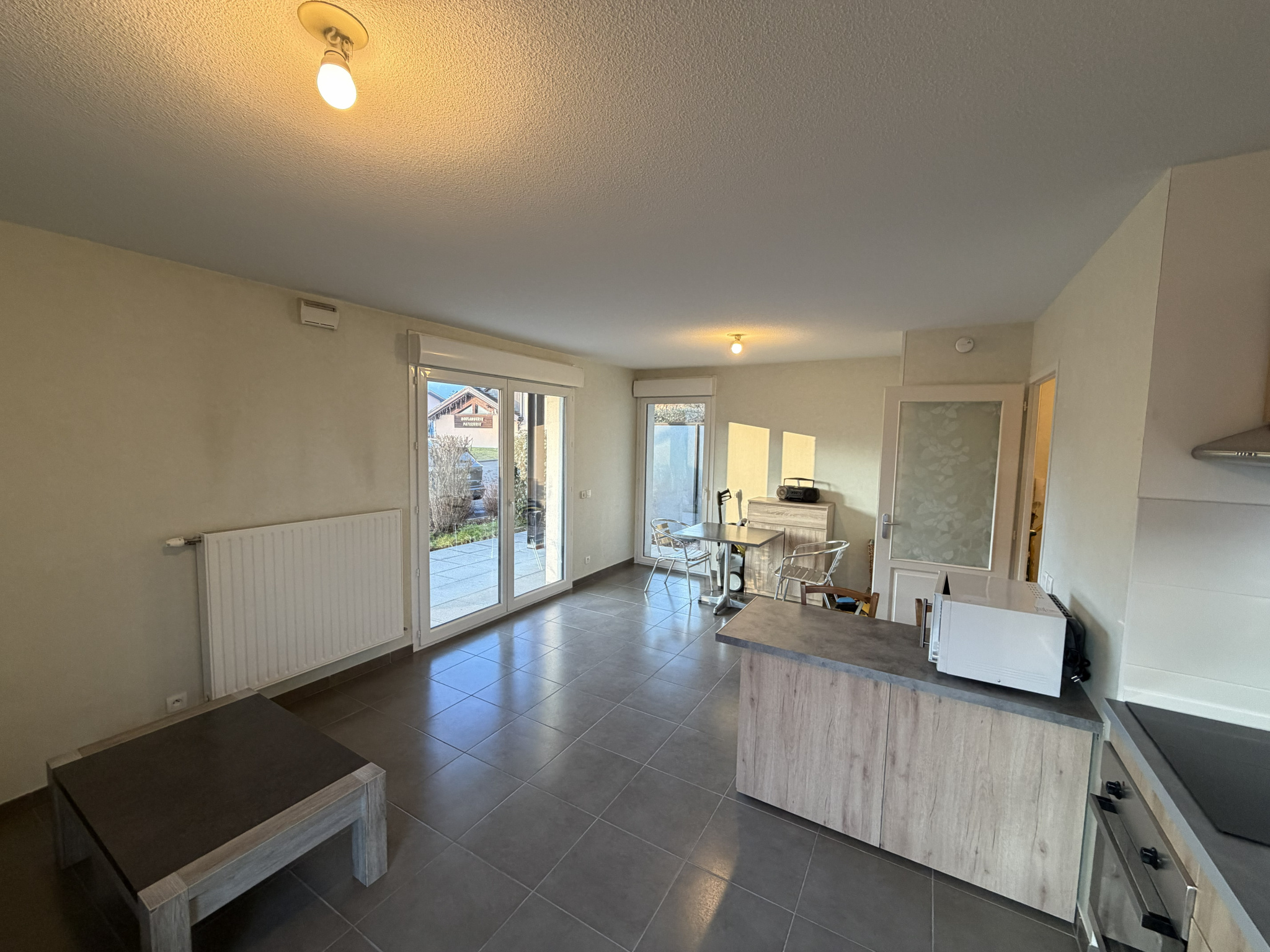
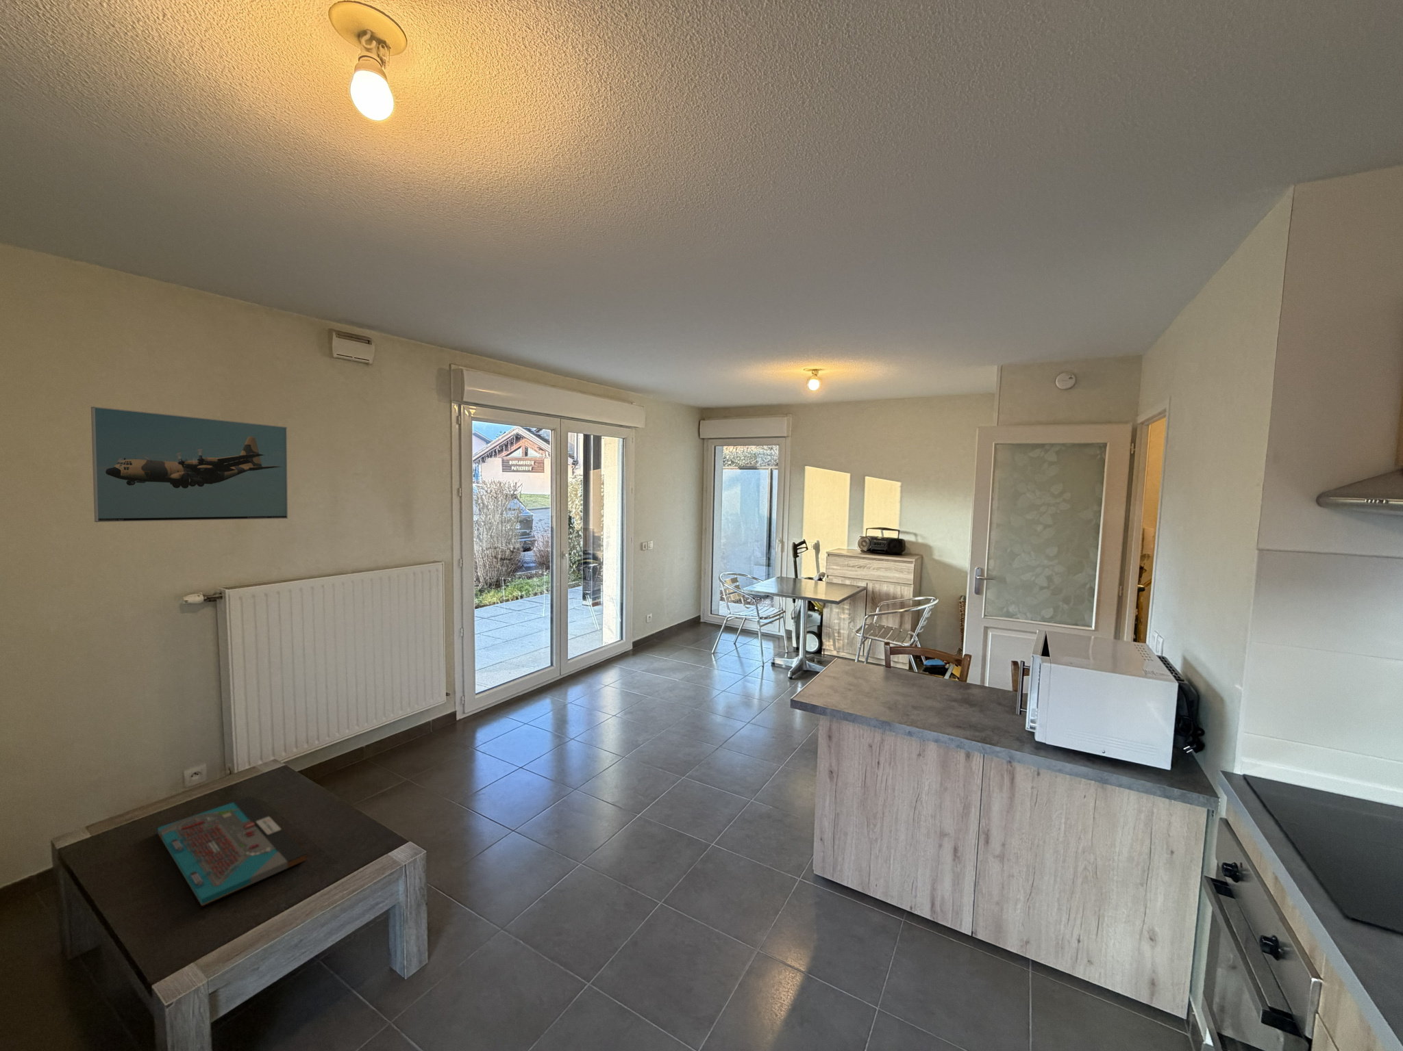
+ board game (230, 841)
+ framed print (201, 469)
